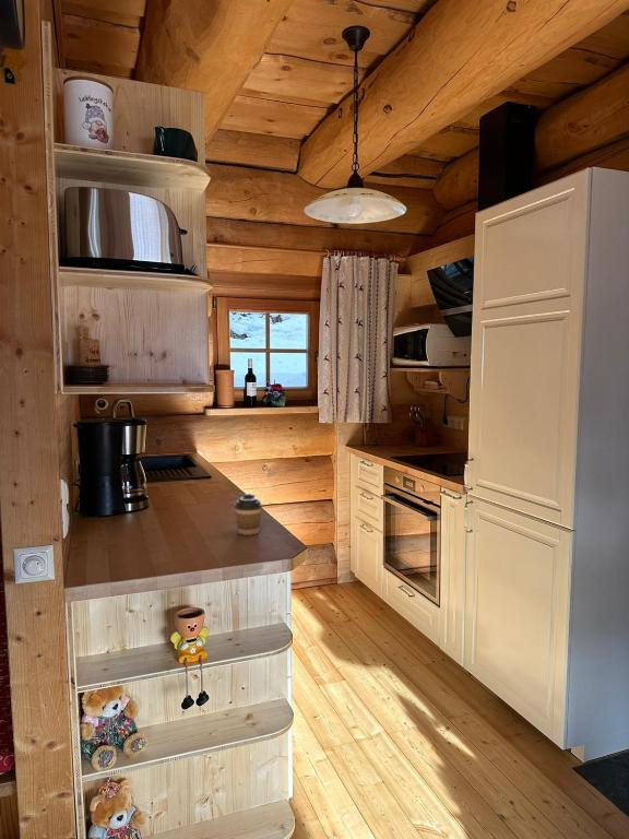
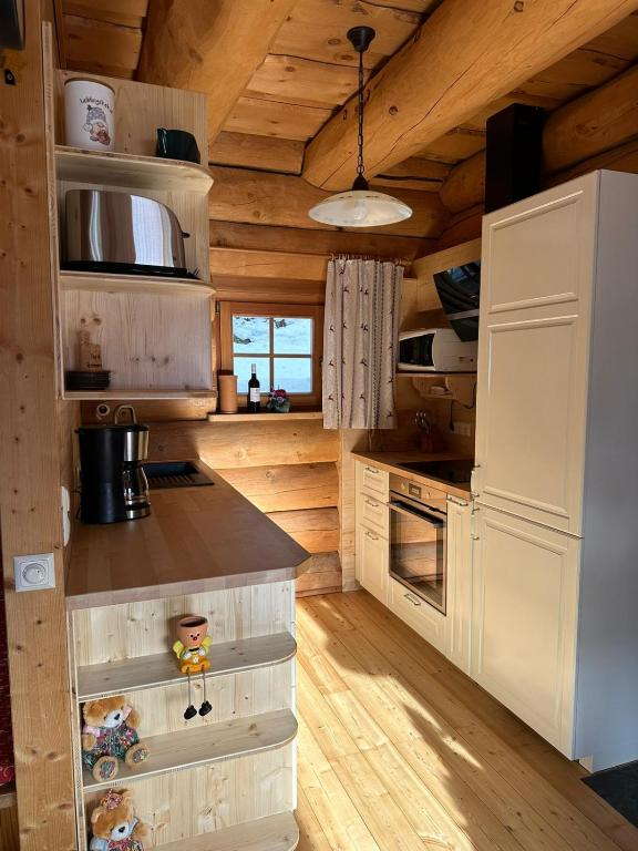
- coffee cup (248, 513)
